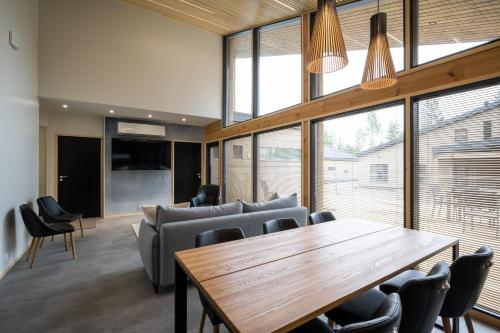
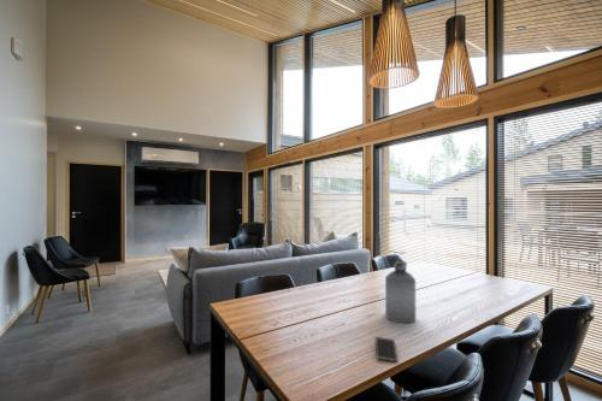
+ bottle (400, 288)
+ smartphone (385, 348)
